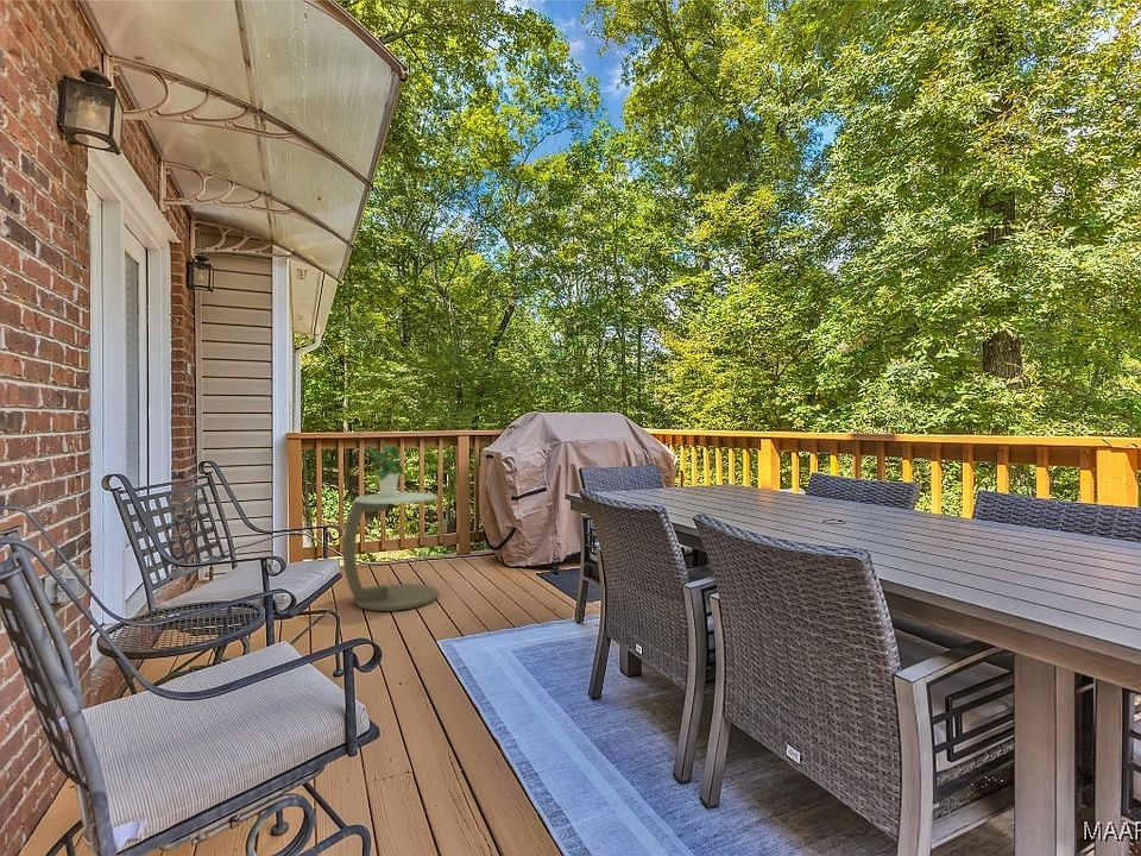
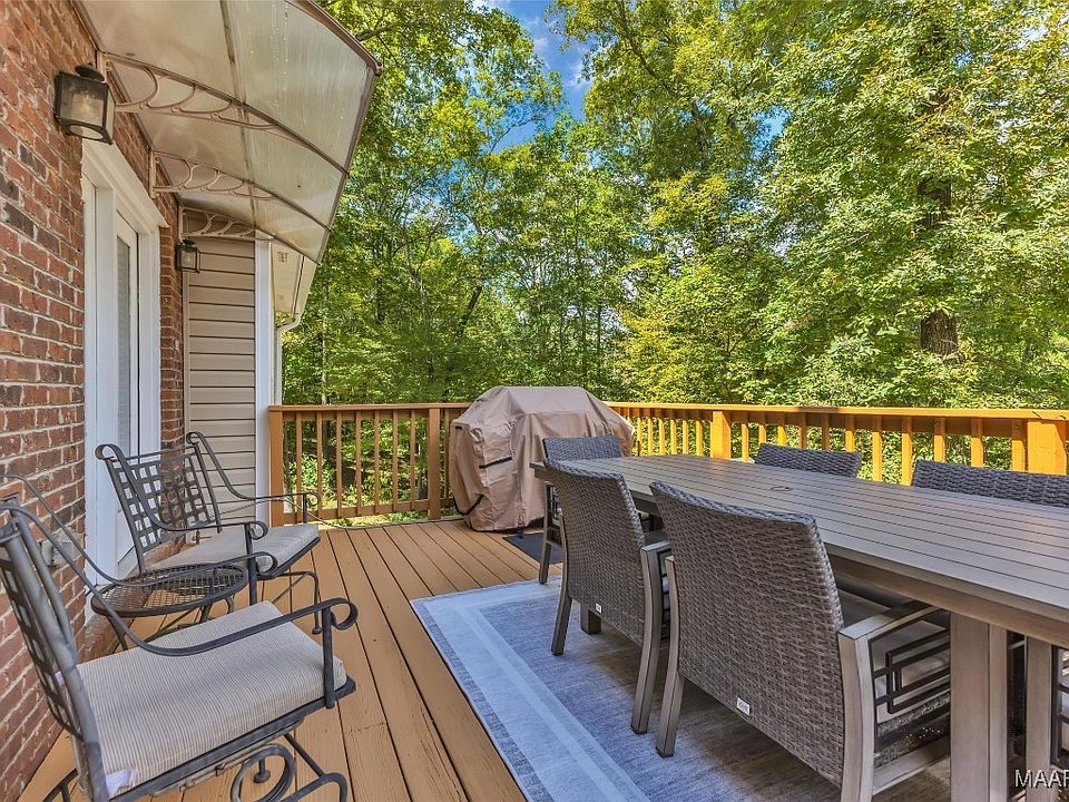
- potted plant (386, 468)
- side table (354, 548)
